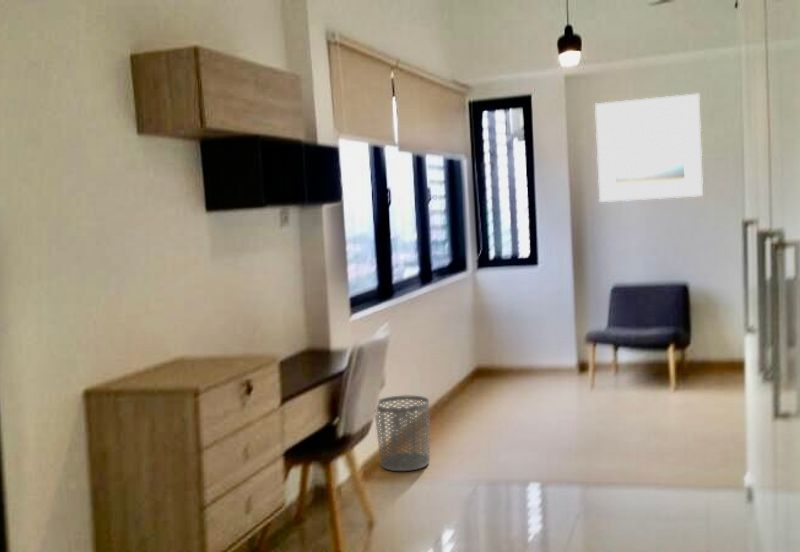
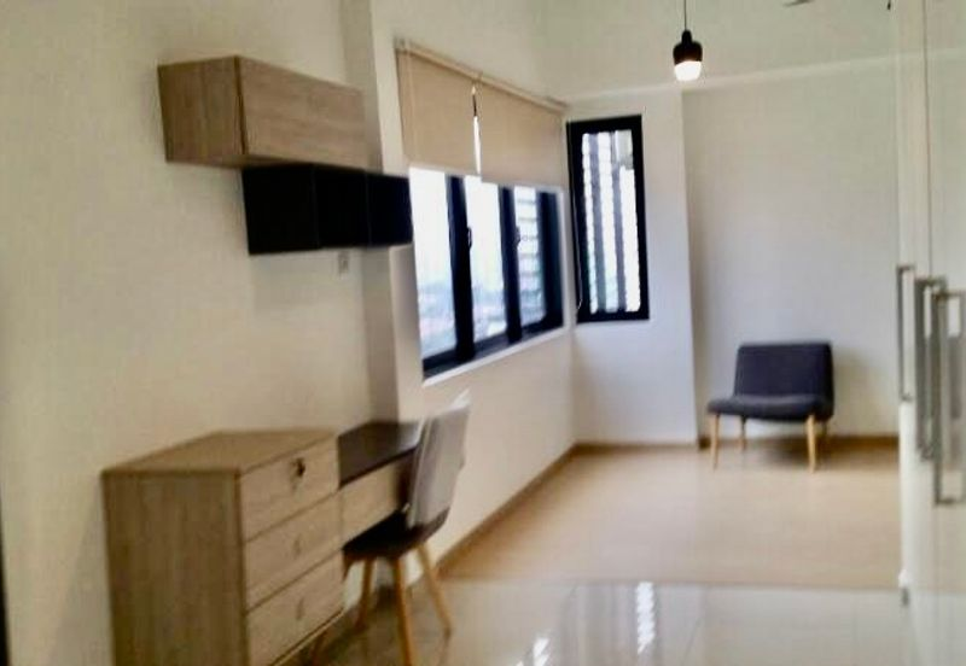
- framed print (648, 149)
- waste bin (403, 433)
